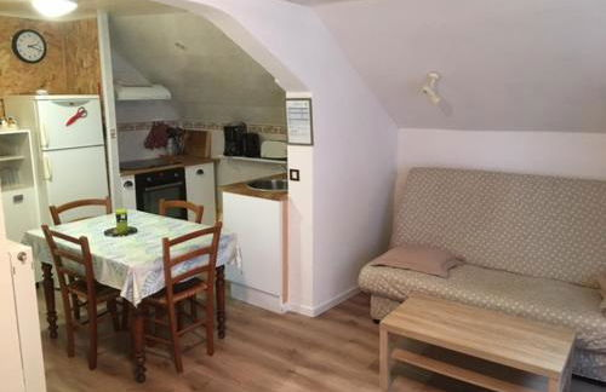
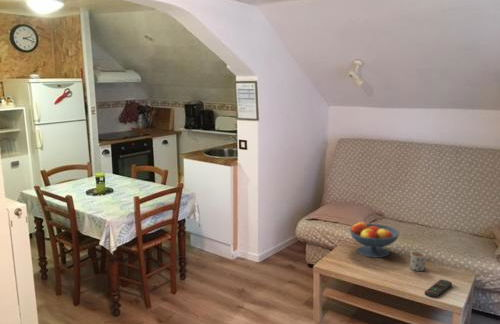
+ fruit bowl (373, 237)
+ mug (418, 260)
+ remote control (438, 288)
